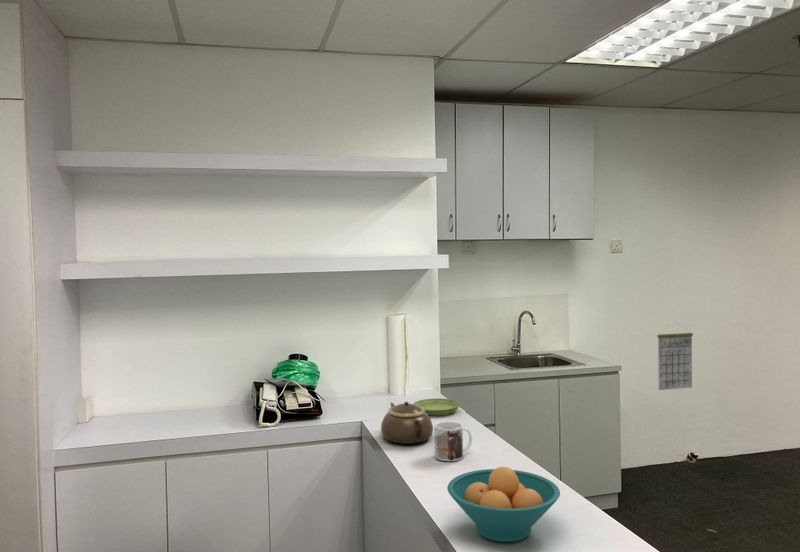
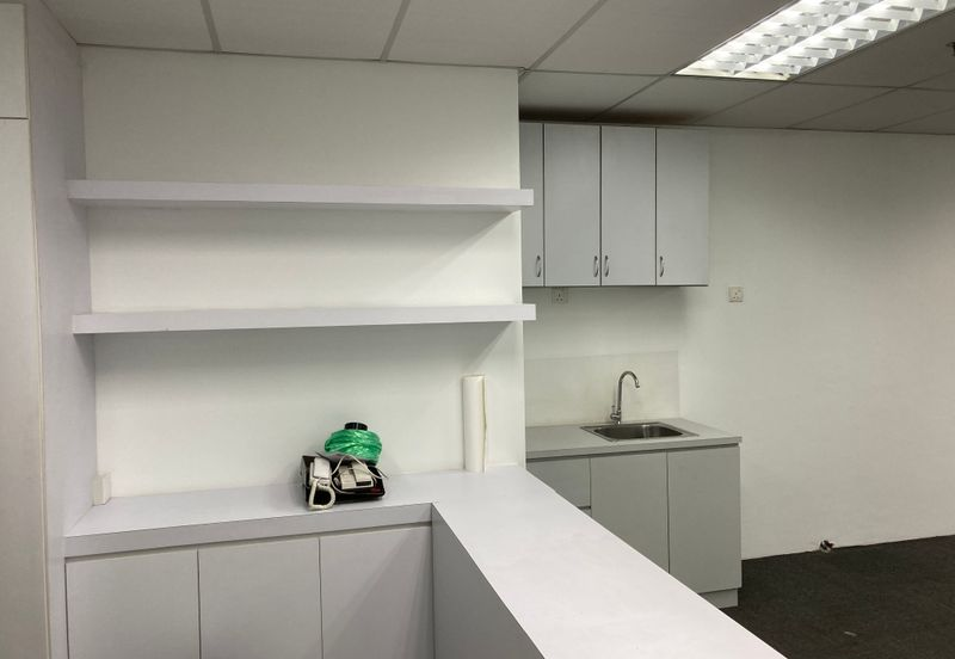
- teapot (405, 419)
- mug (452, 440)
- saucer (436, 407)
- calendar (675, 354)
- fruit bowl (503, 499)
